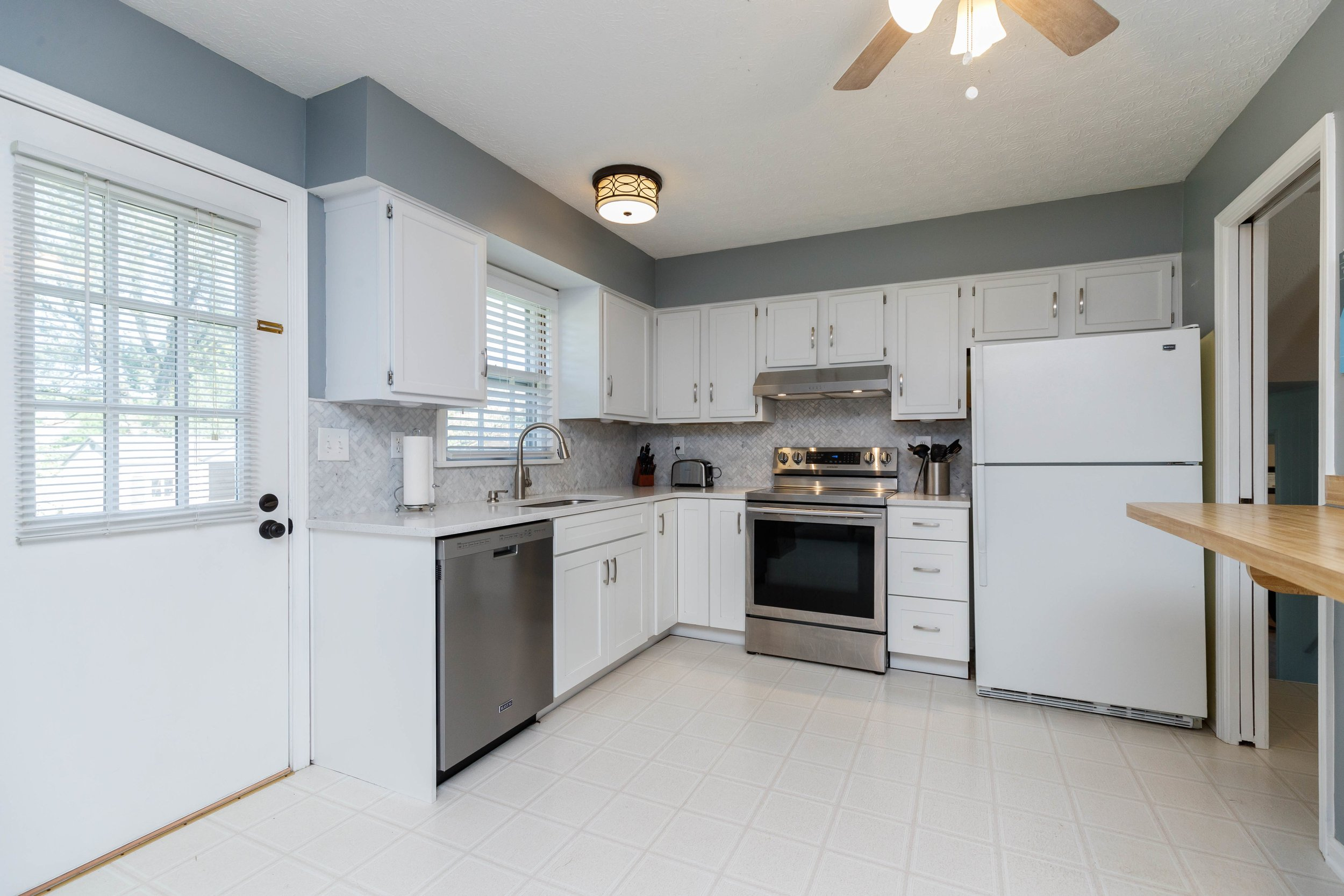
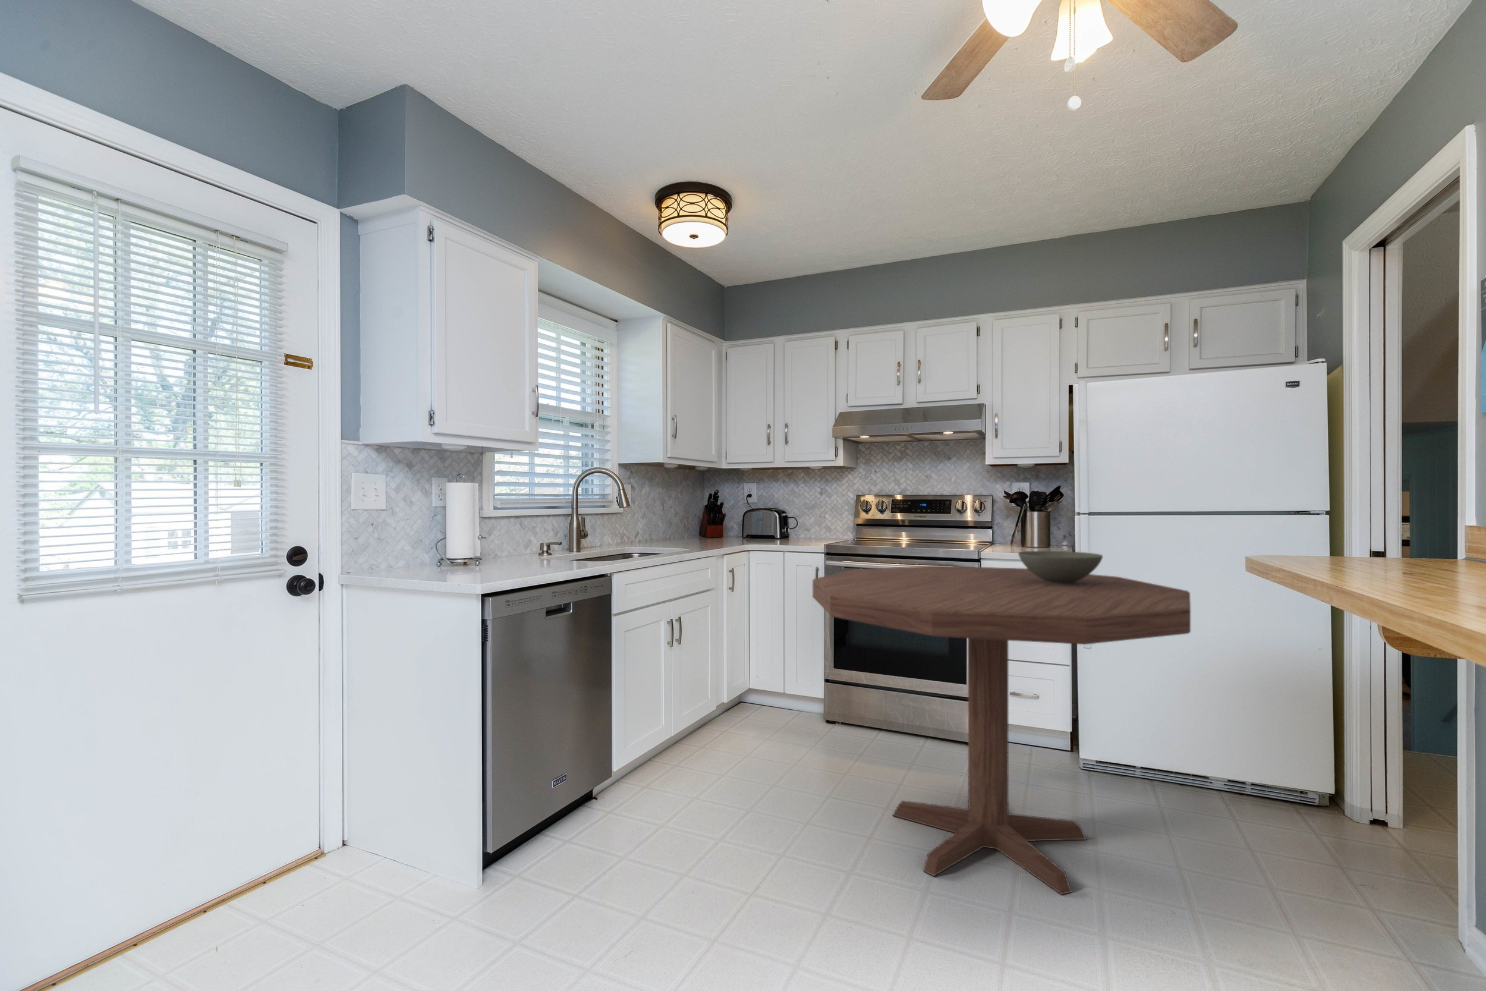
+ bowl (1059, 567)
+ dining table (987, 711)
